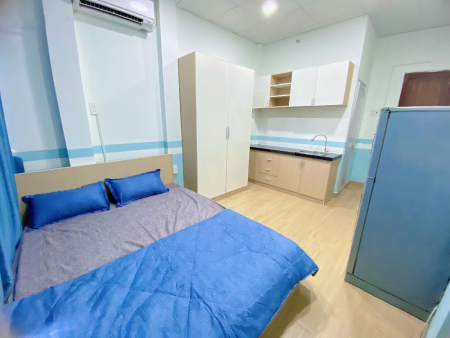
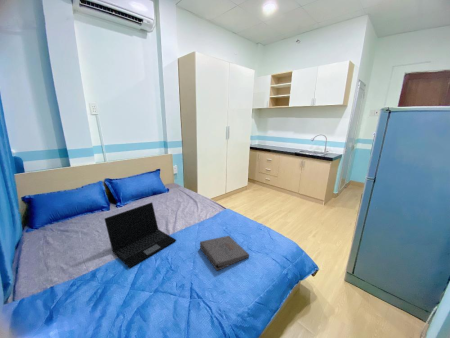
+ pizza box (223, 249)
+ laptop (142, 230)
